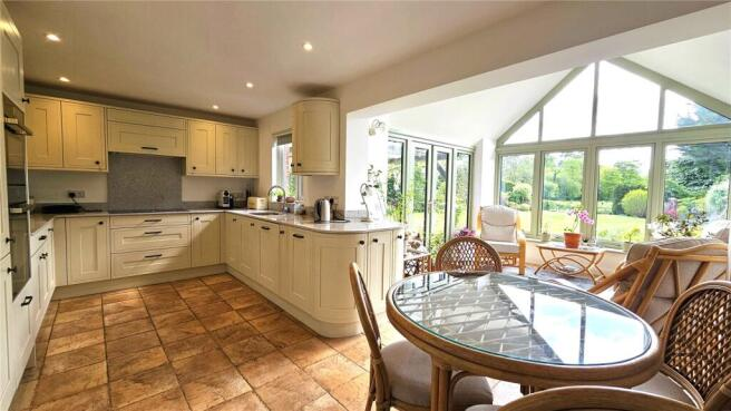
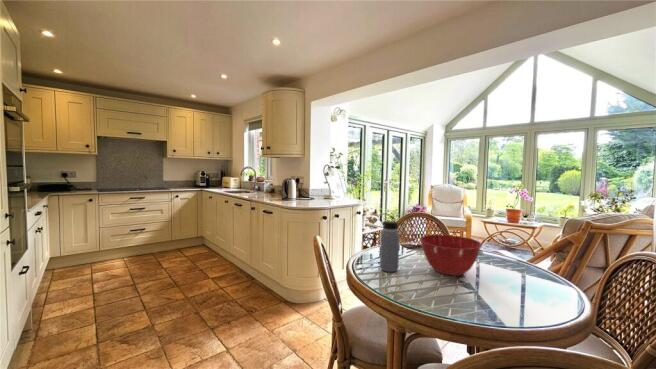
+ water bottle (389, 241)
+ mixing bowl (449, 255)
